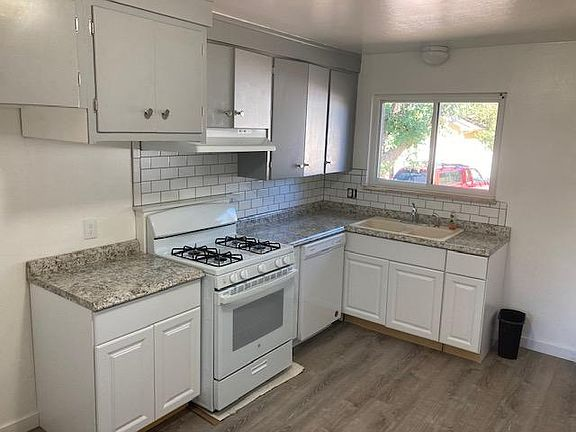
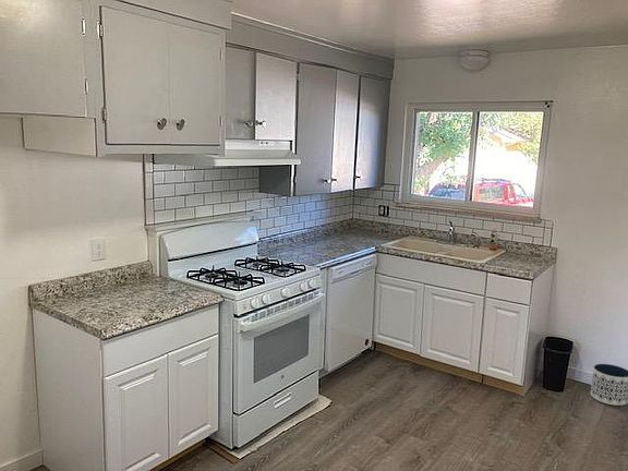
+ planter (609, 384)
